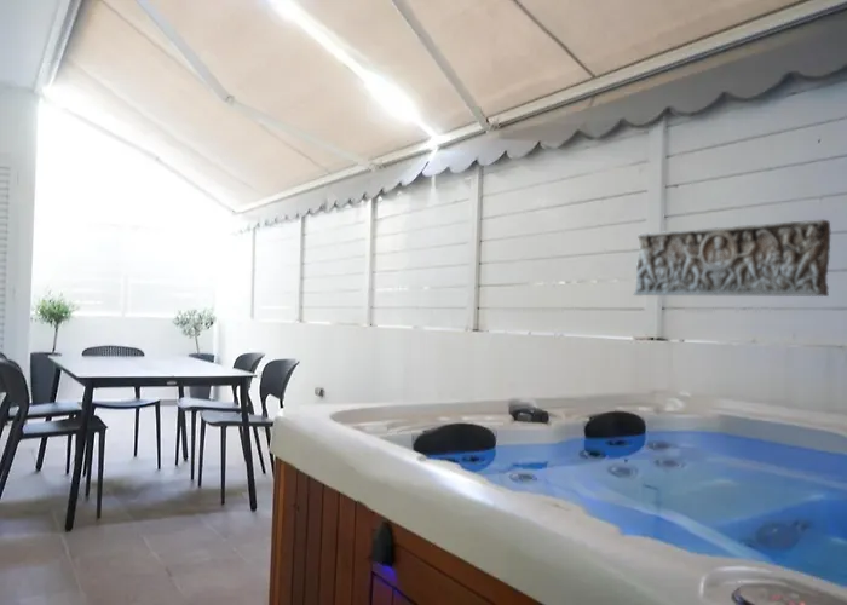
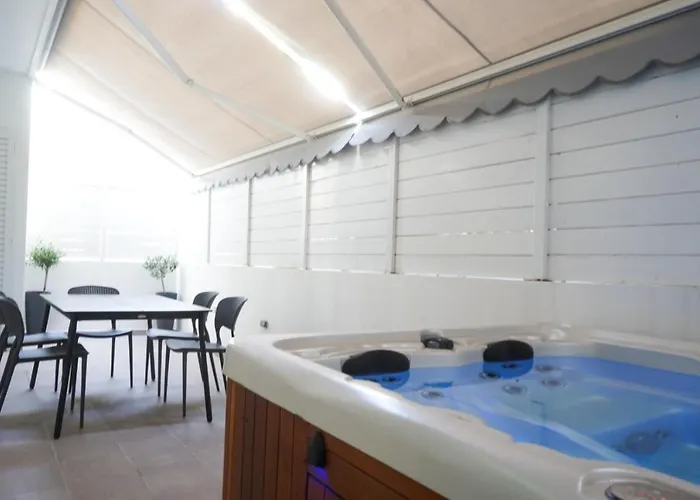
- wall relief (721, 261)
